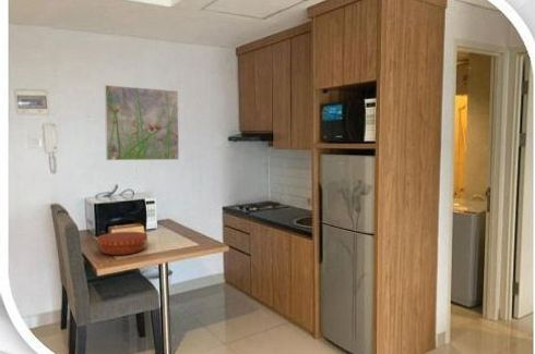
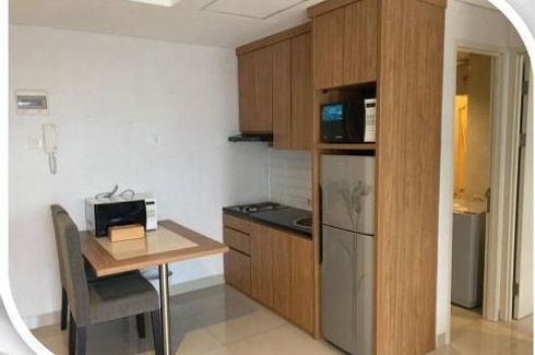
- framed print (143, 124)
- bowl (122, 243)
